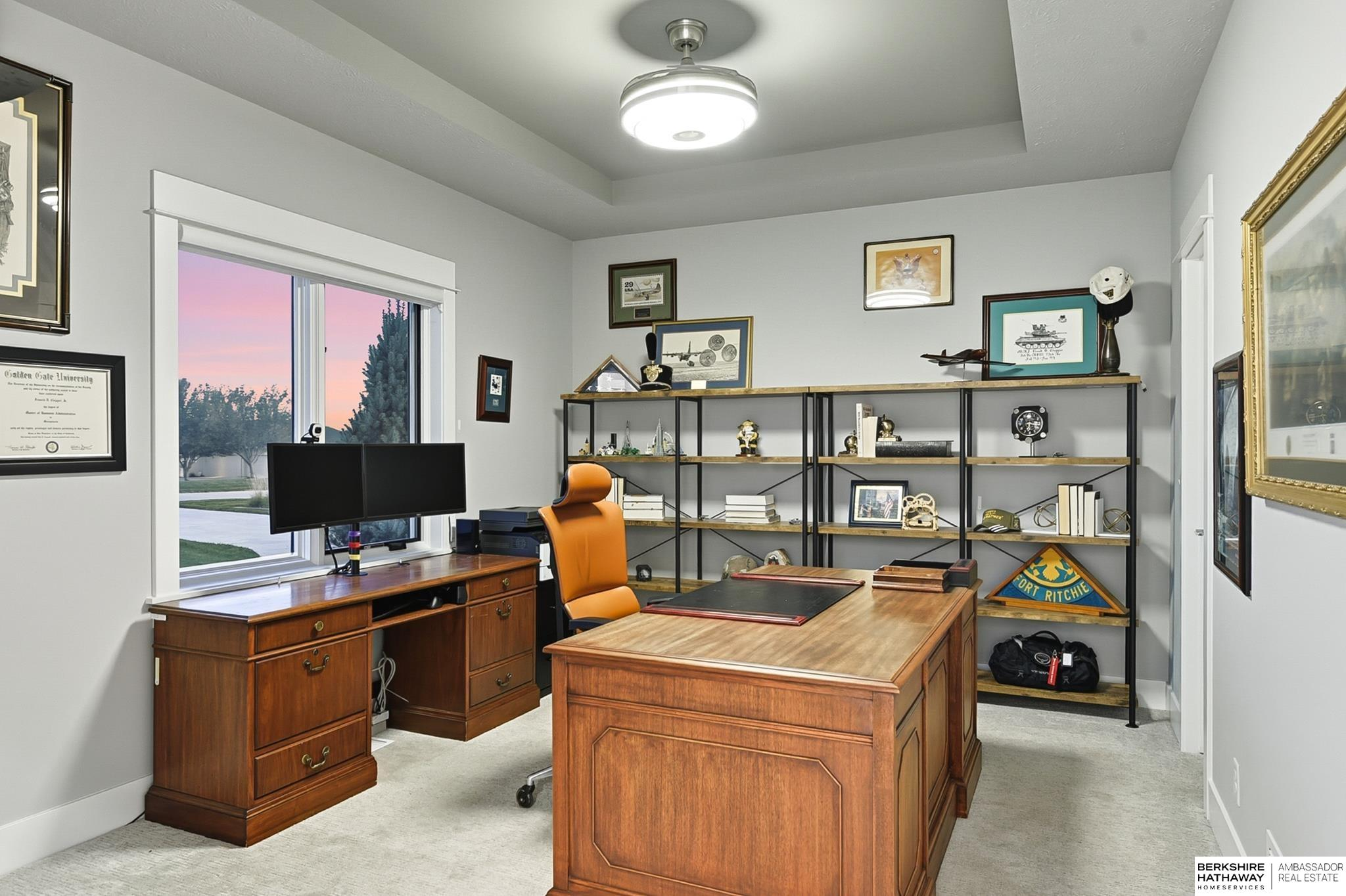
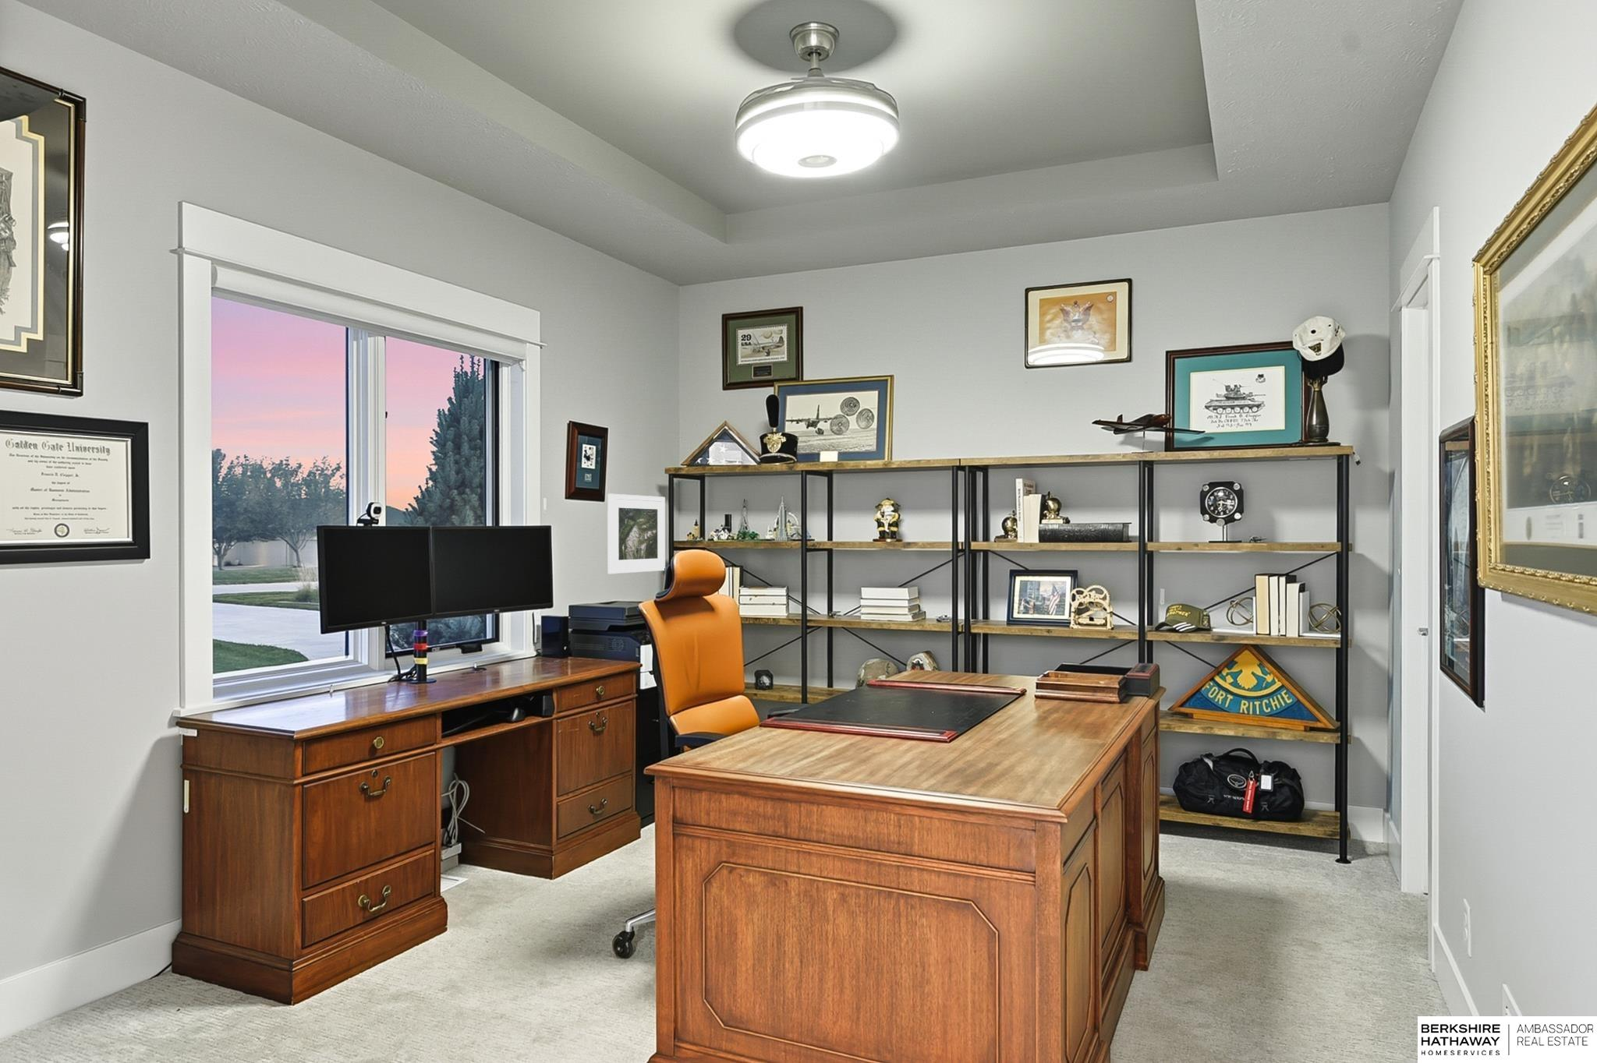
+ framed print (637, 533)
